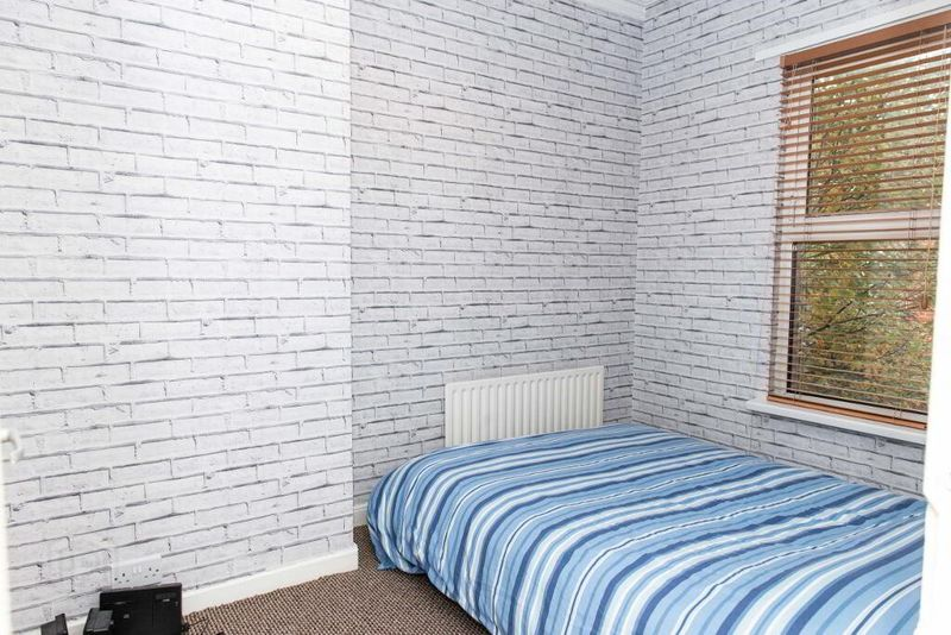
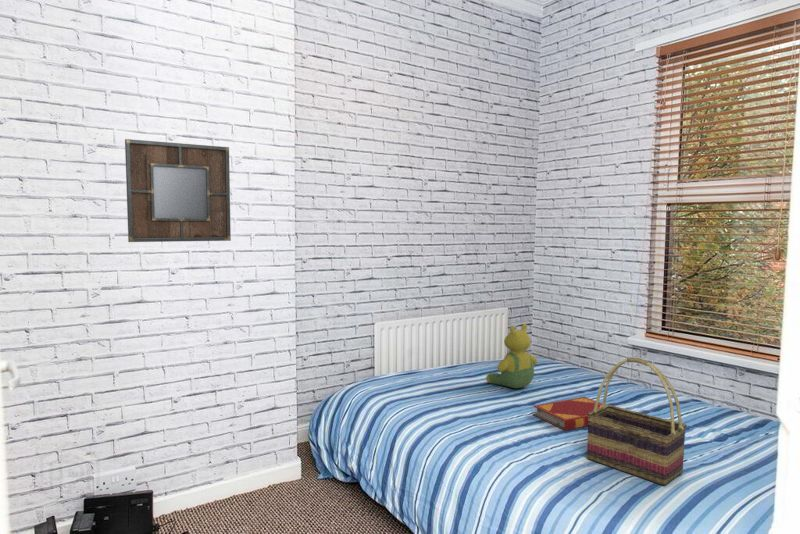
+ hardback book (575, 412)
+ woven basket (635, 412)
+ teddy bear (511, 354)
+ home mirror (180, 192)
